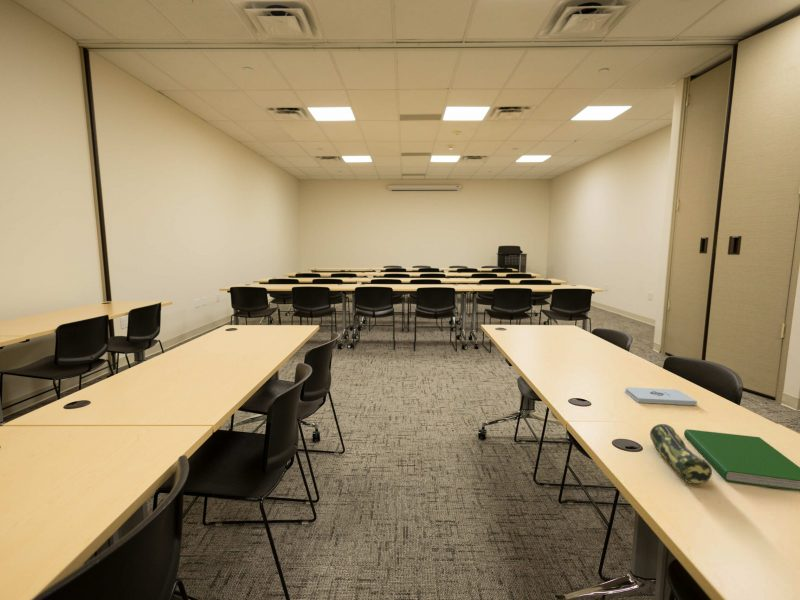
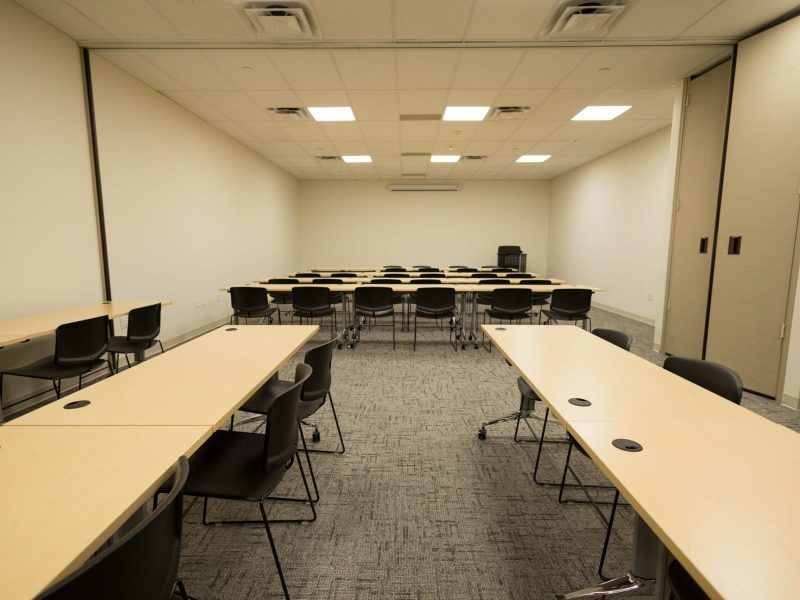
- notepad (658, 395)
- pencil case (678, 453)
- hardcover book (743, 457)
